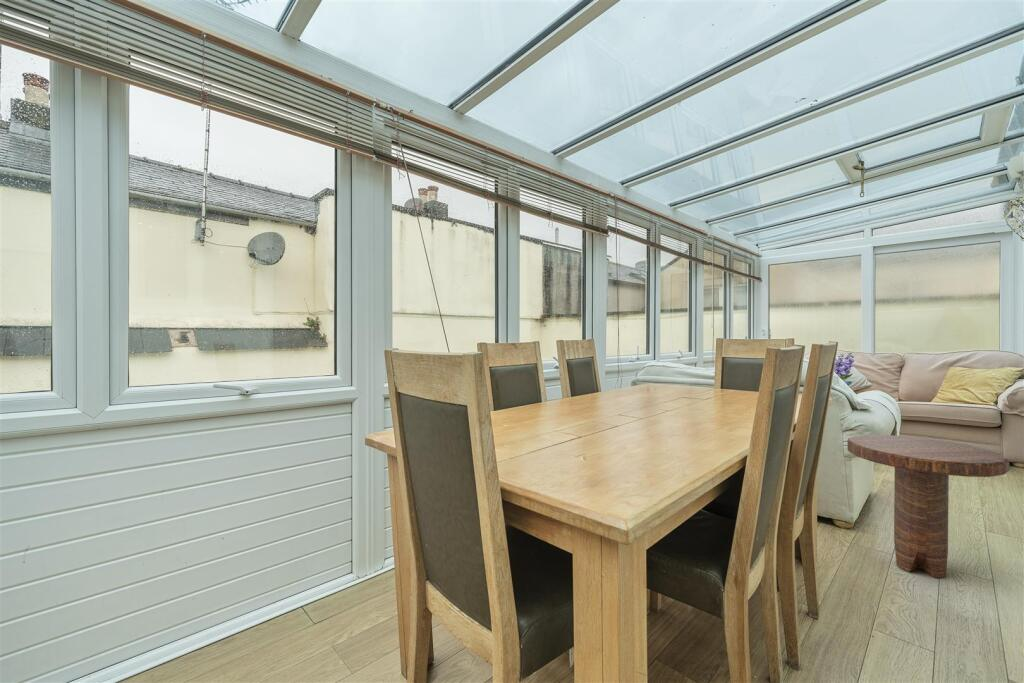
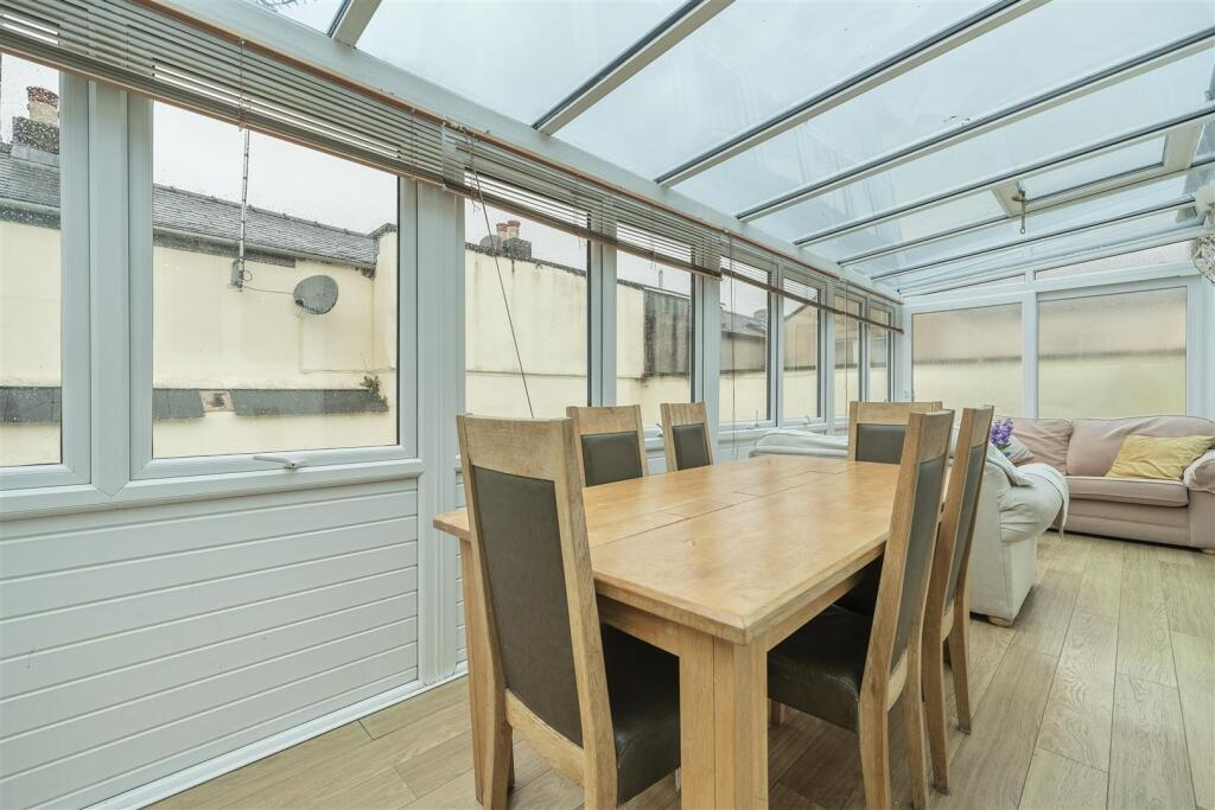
- side table (920, 507)
